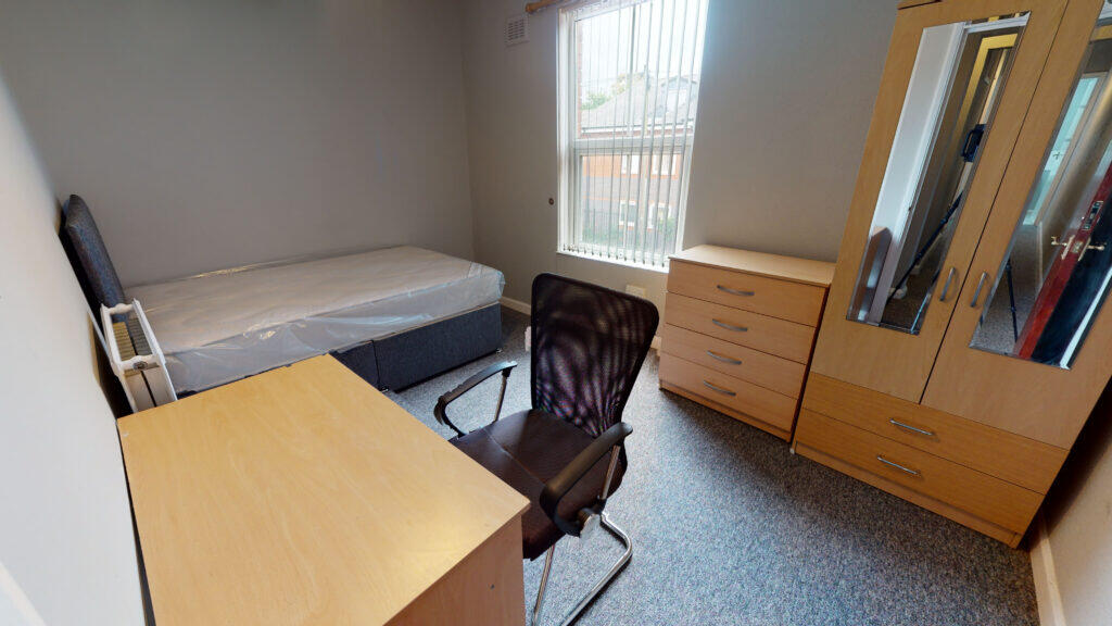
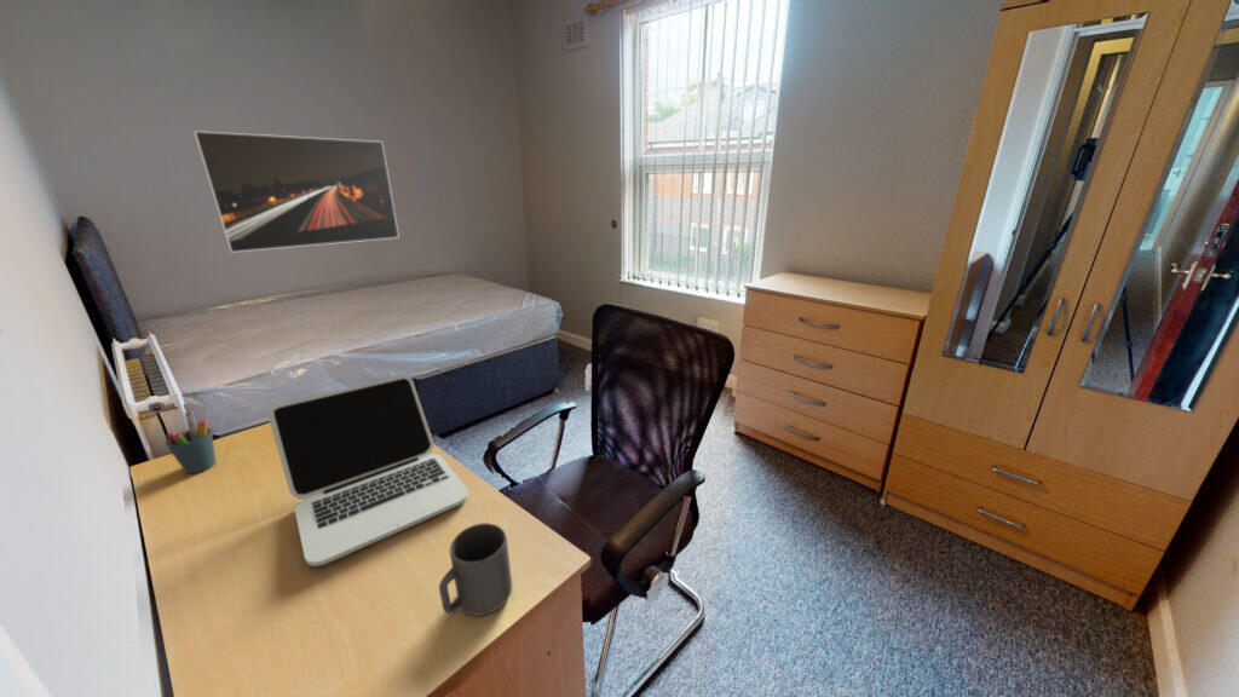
+ mug (474, 575)
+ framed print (311, 192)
+ laptop (368, 453)
+ pen holder (191, 443)
